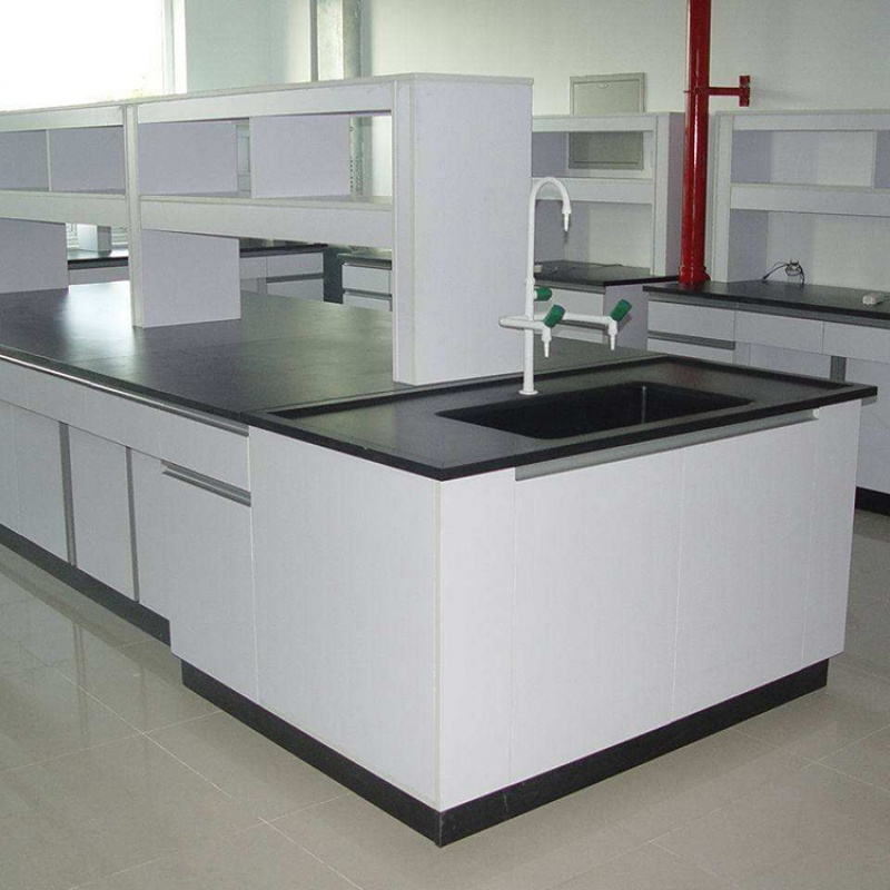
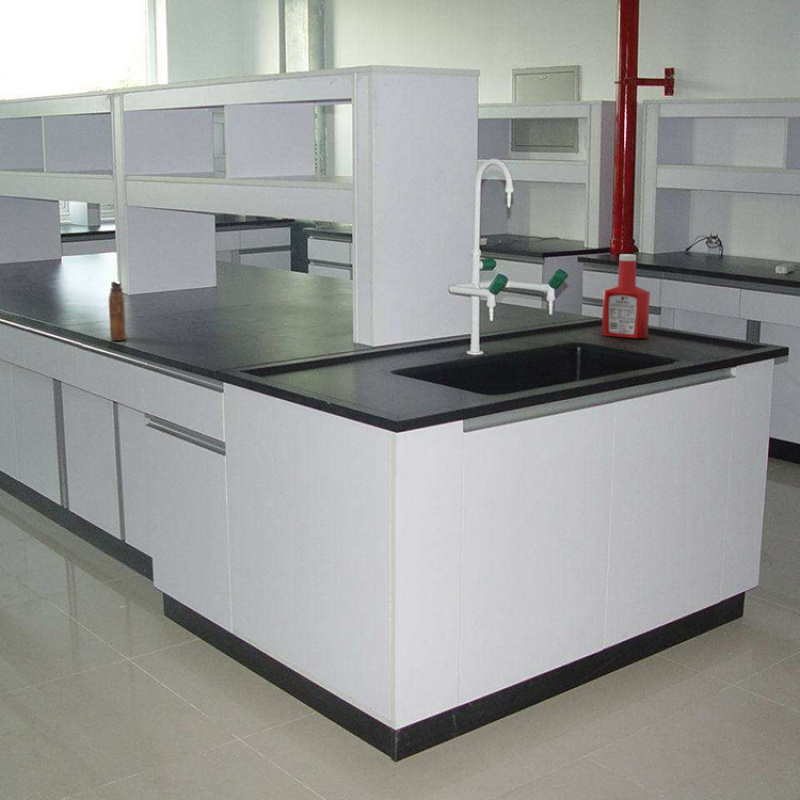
+ soap bottle (626, 295)
+ flask (117, 310)
